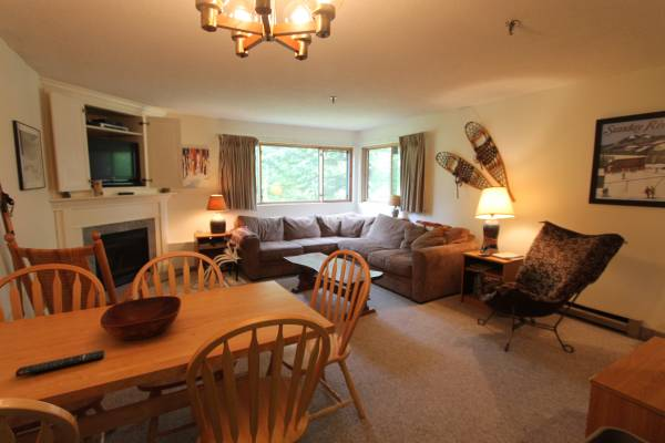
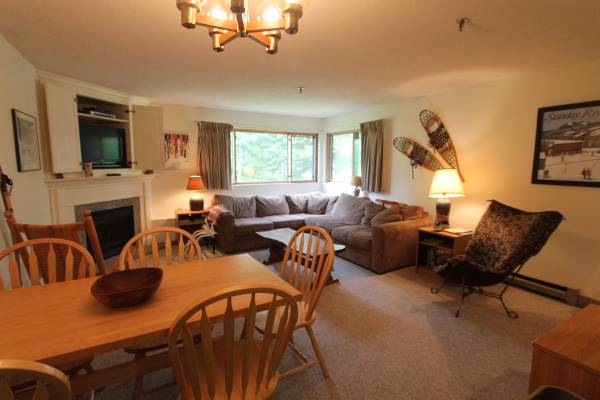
- remote control (62, 363)
